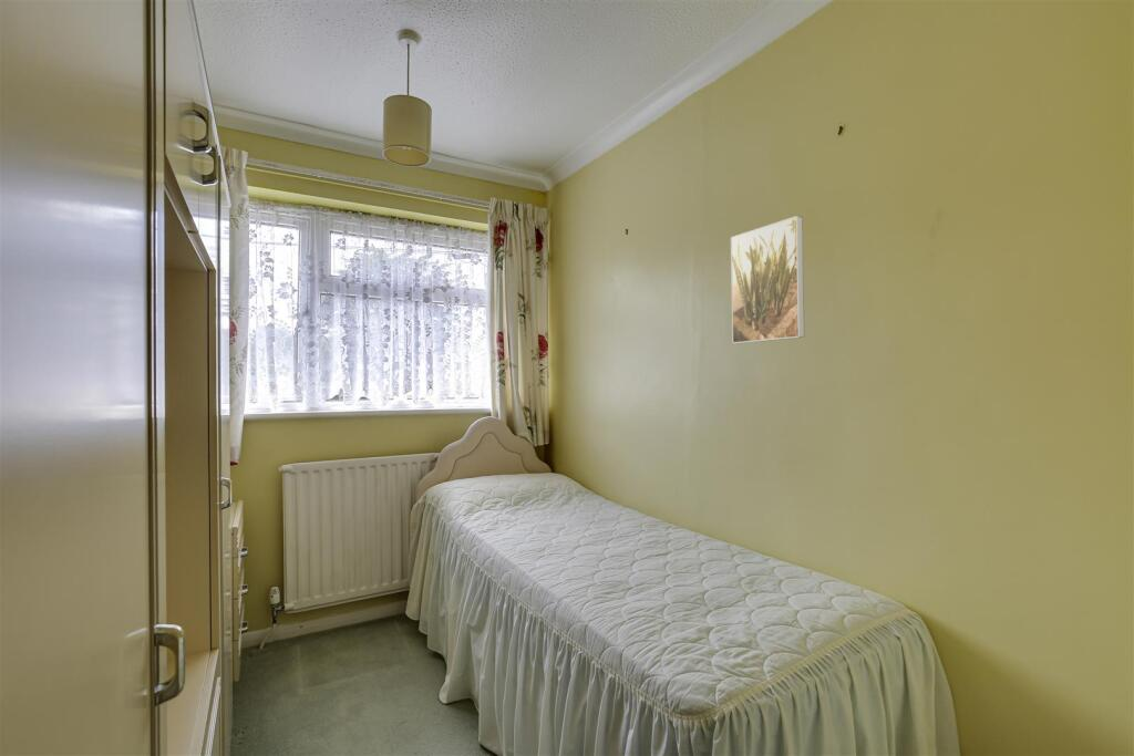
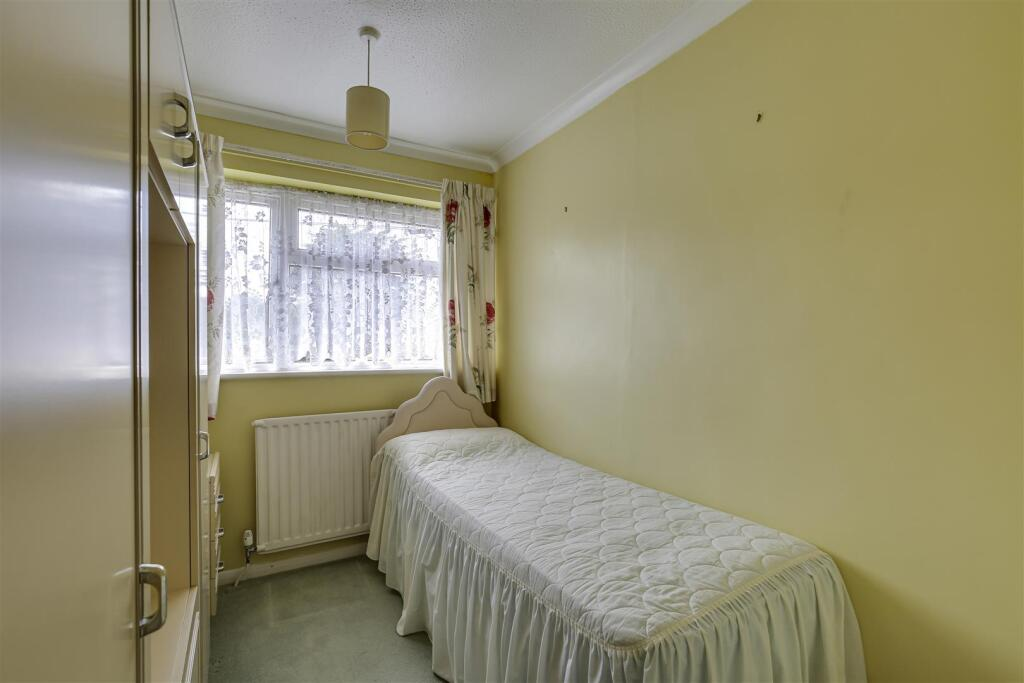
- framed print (765, 283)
